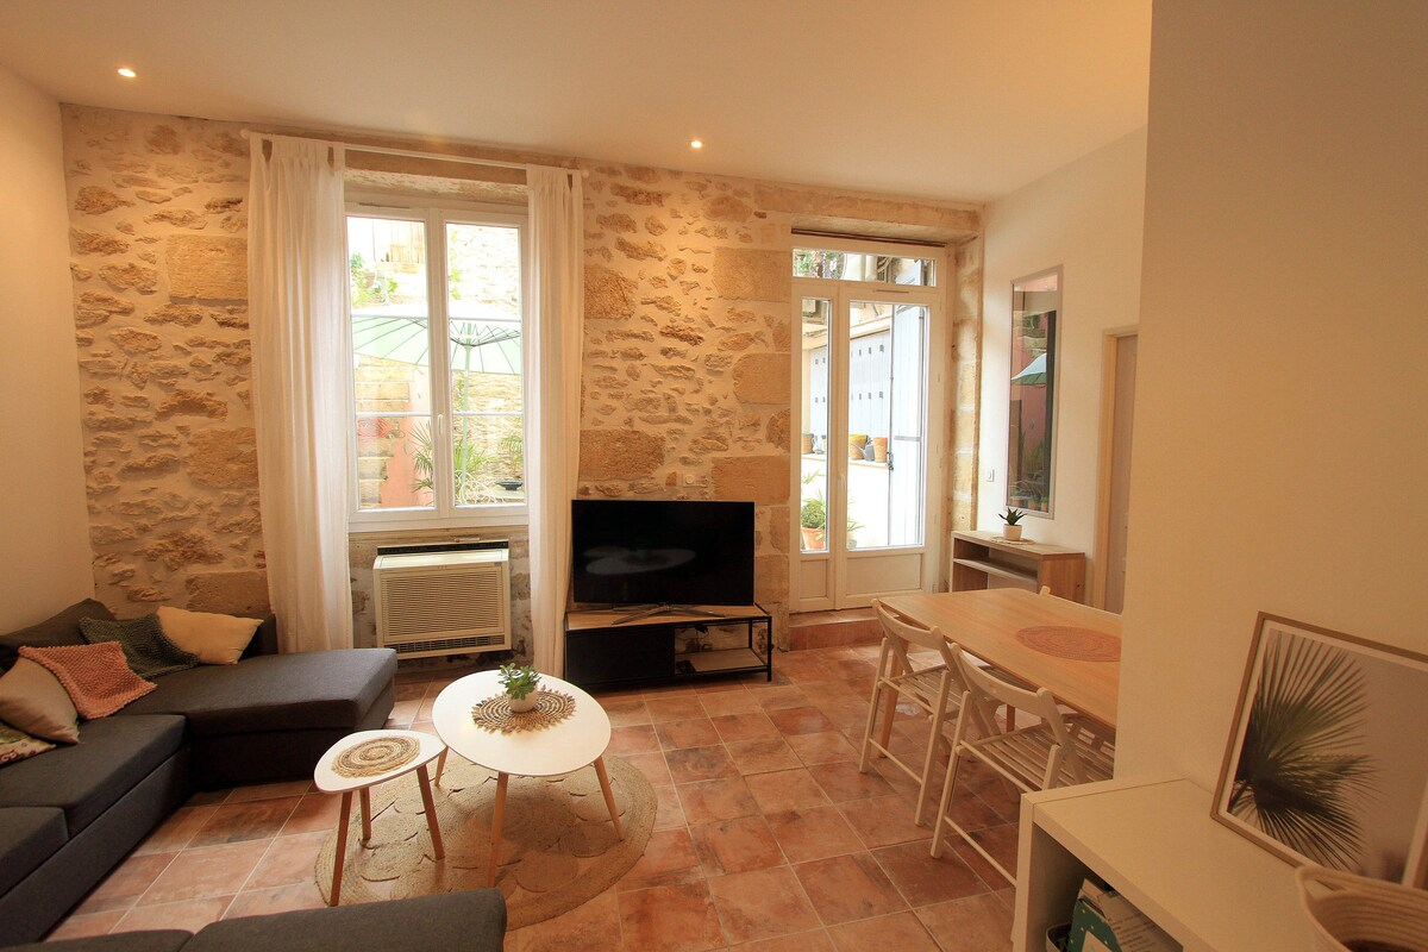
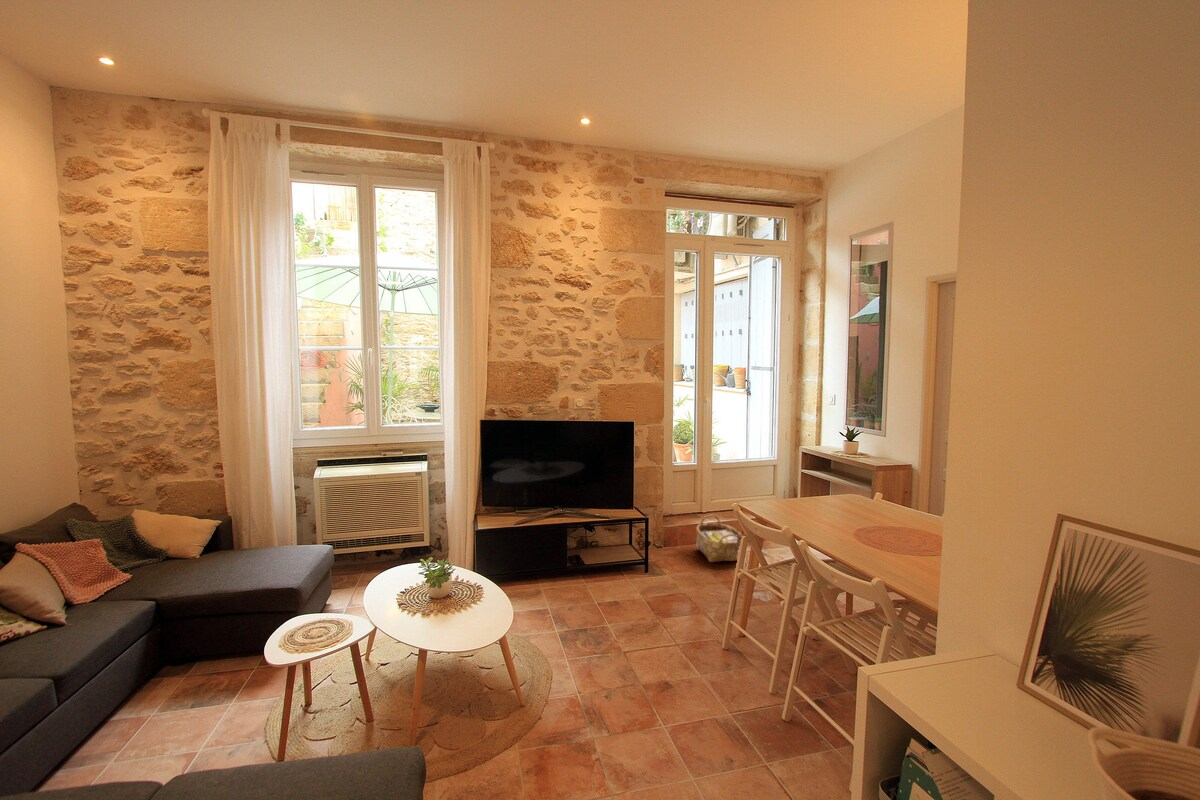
+ woven basket (719, 538)
